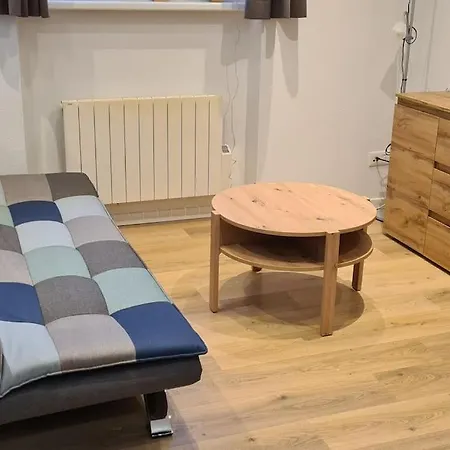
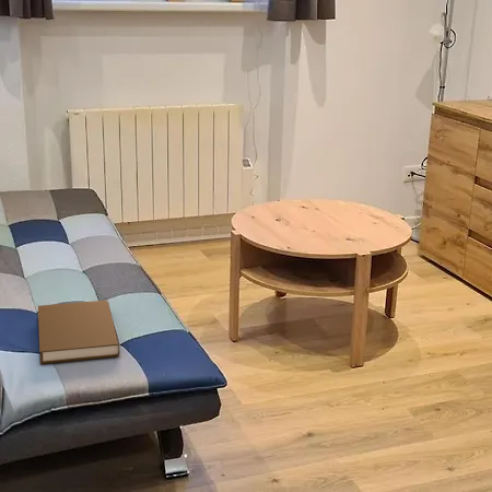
+ book (77, 329)
